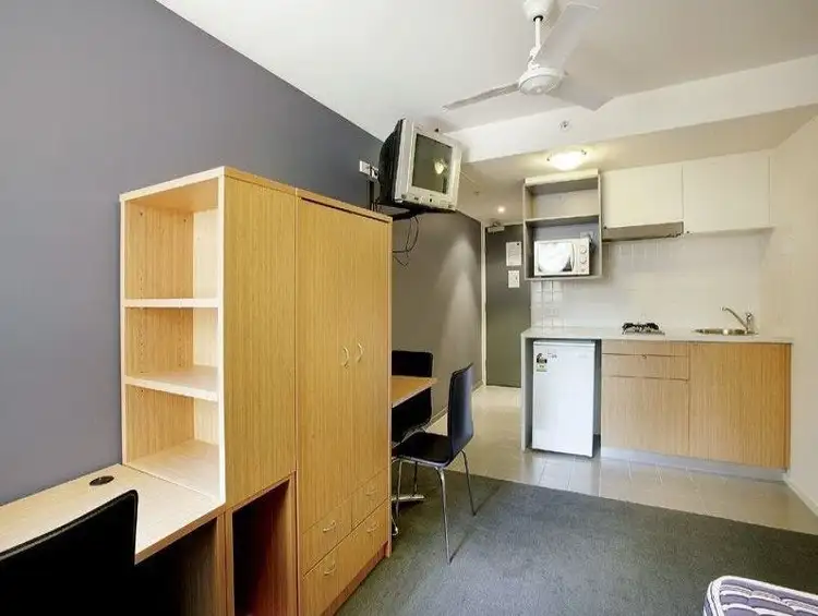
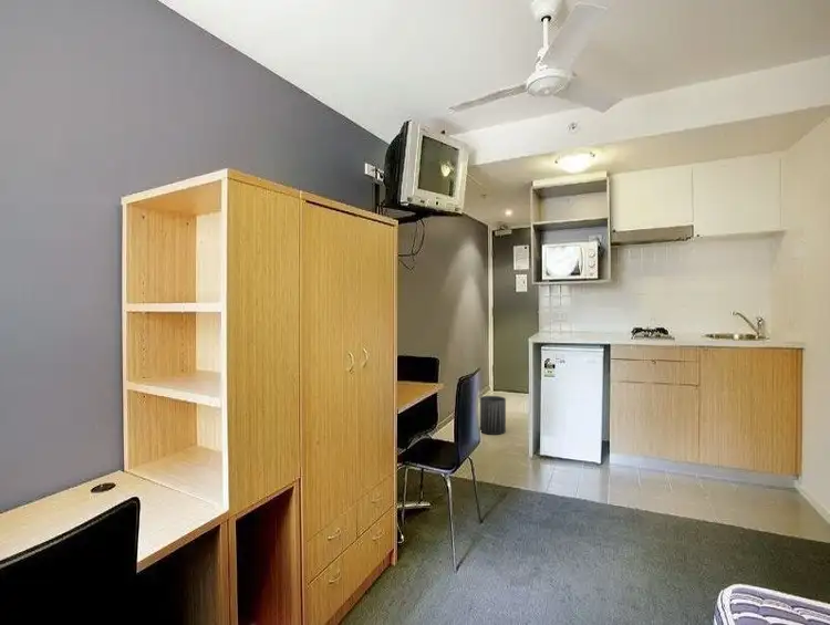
+ trash can (492, 414)
